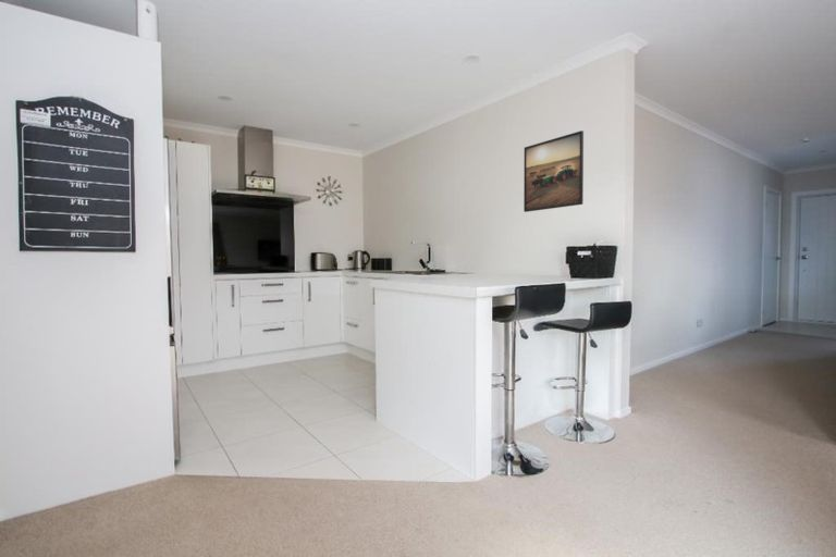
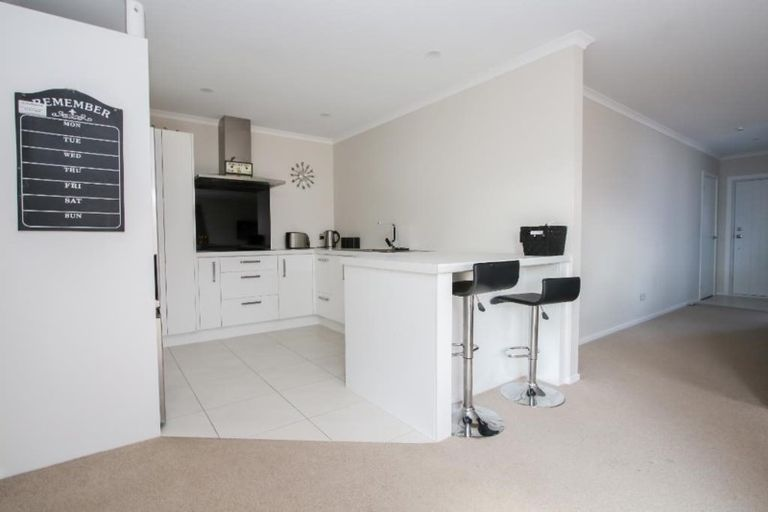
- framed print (551, 174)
